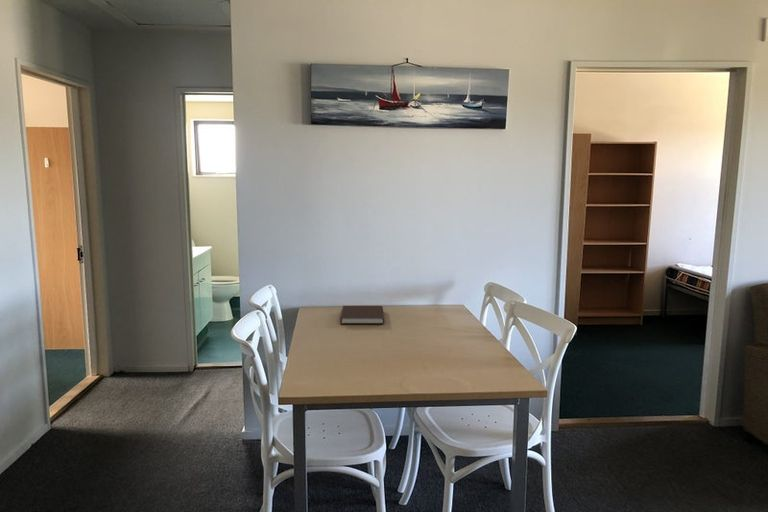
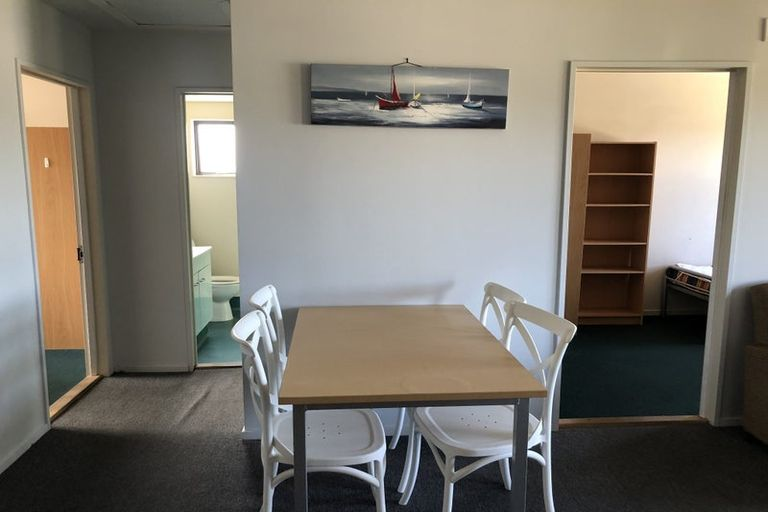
- notebook (362, 314)
